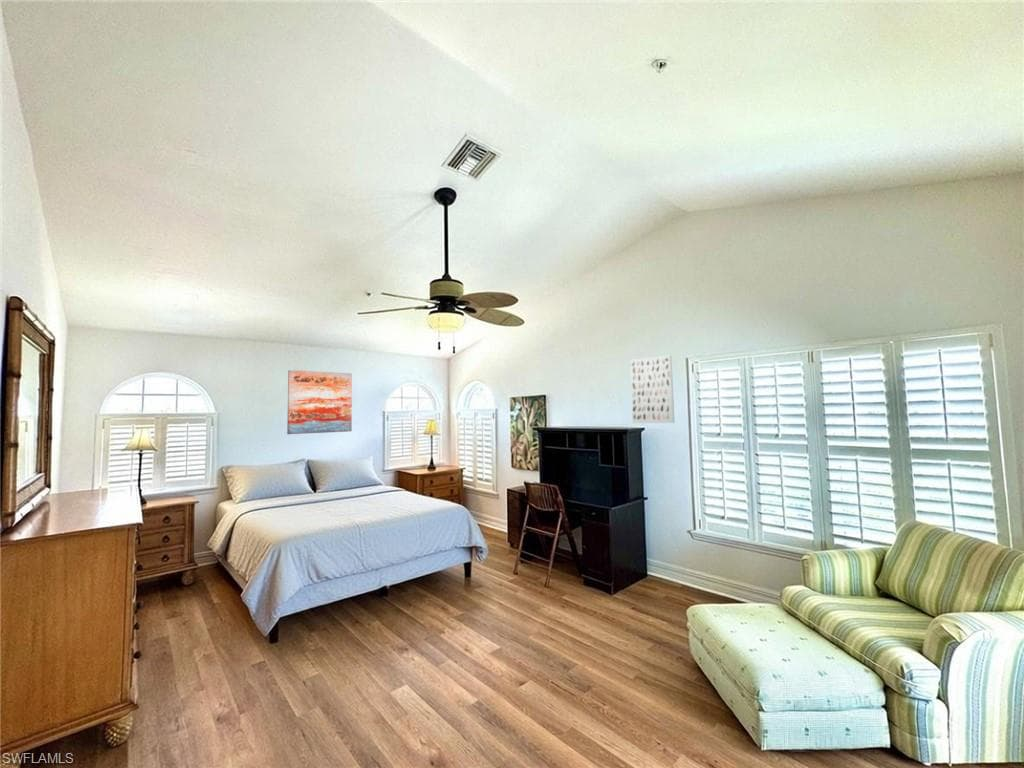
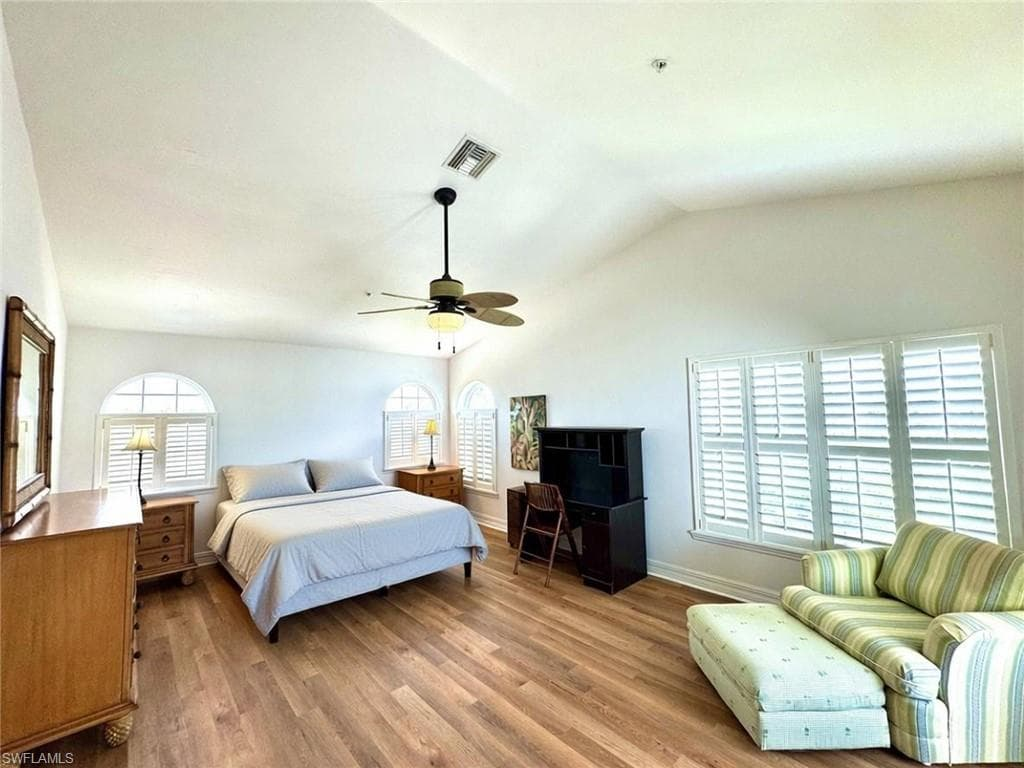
- wall art (321, 402)
- wall art (651, 390)
